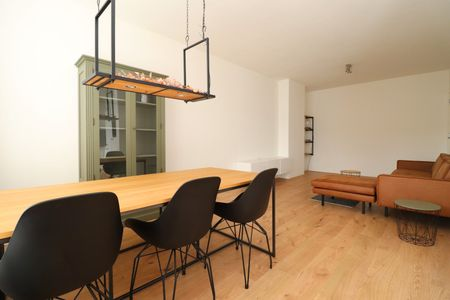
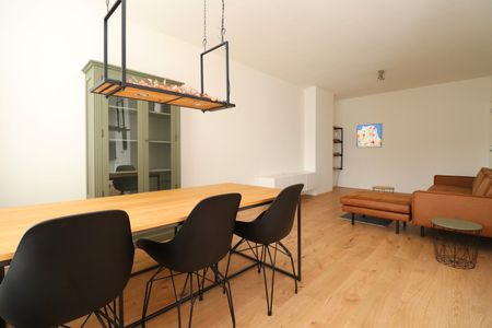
+ wall art (368, 136)
